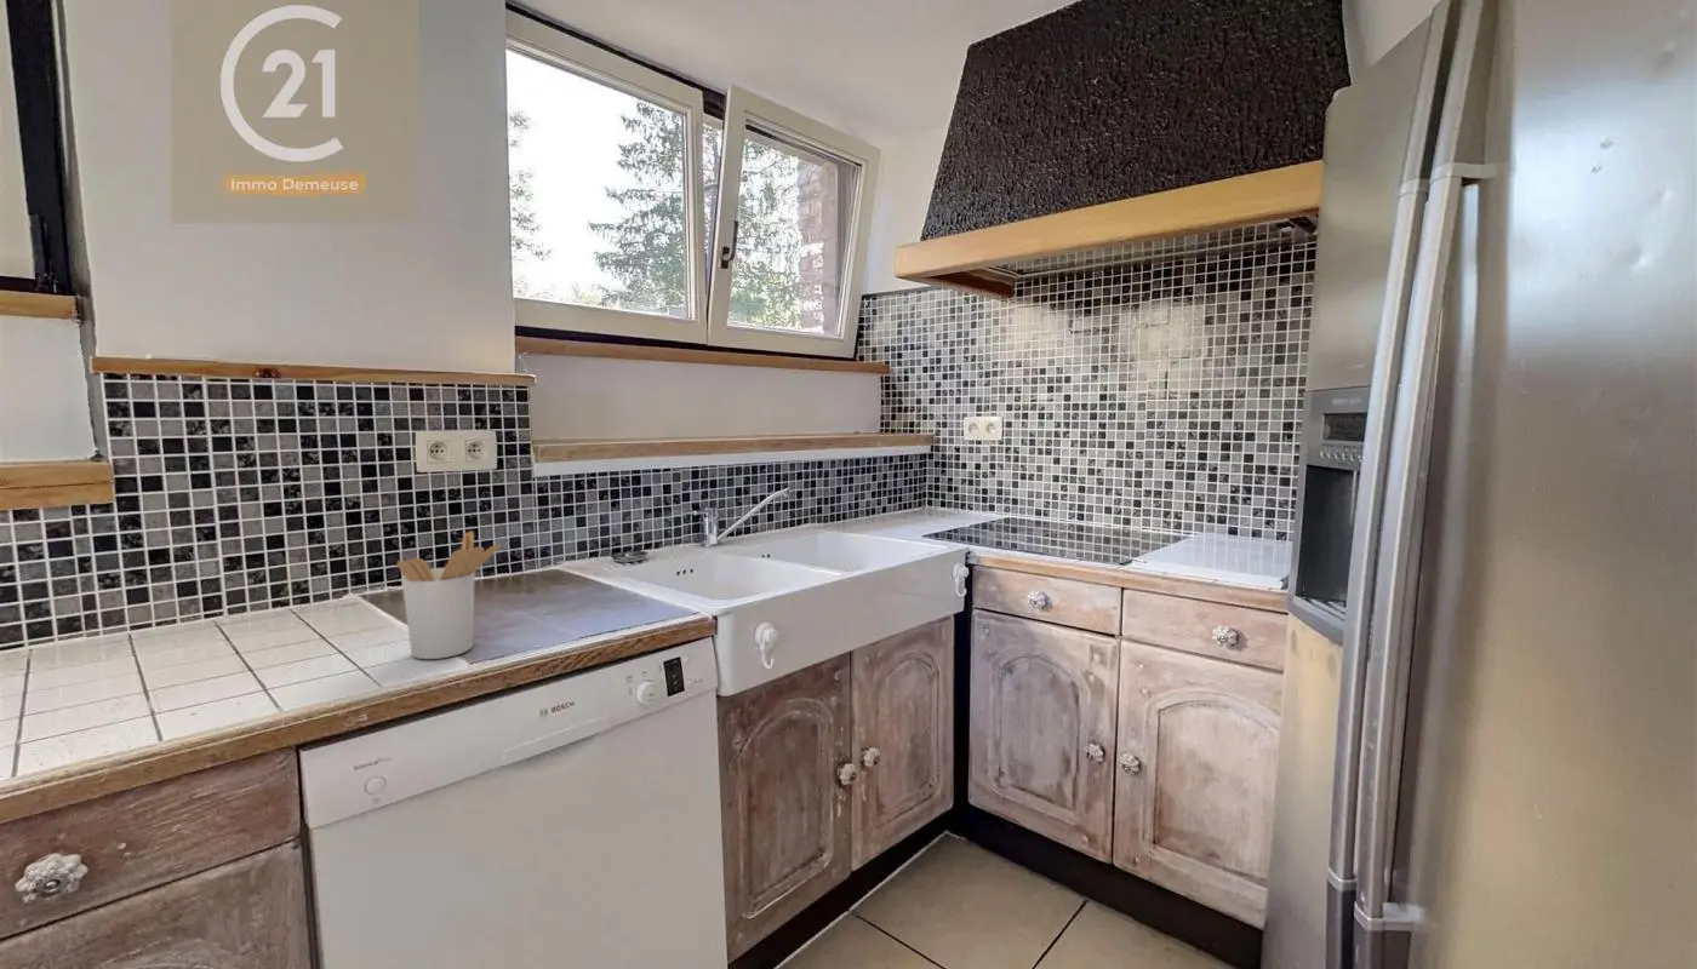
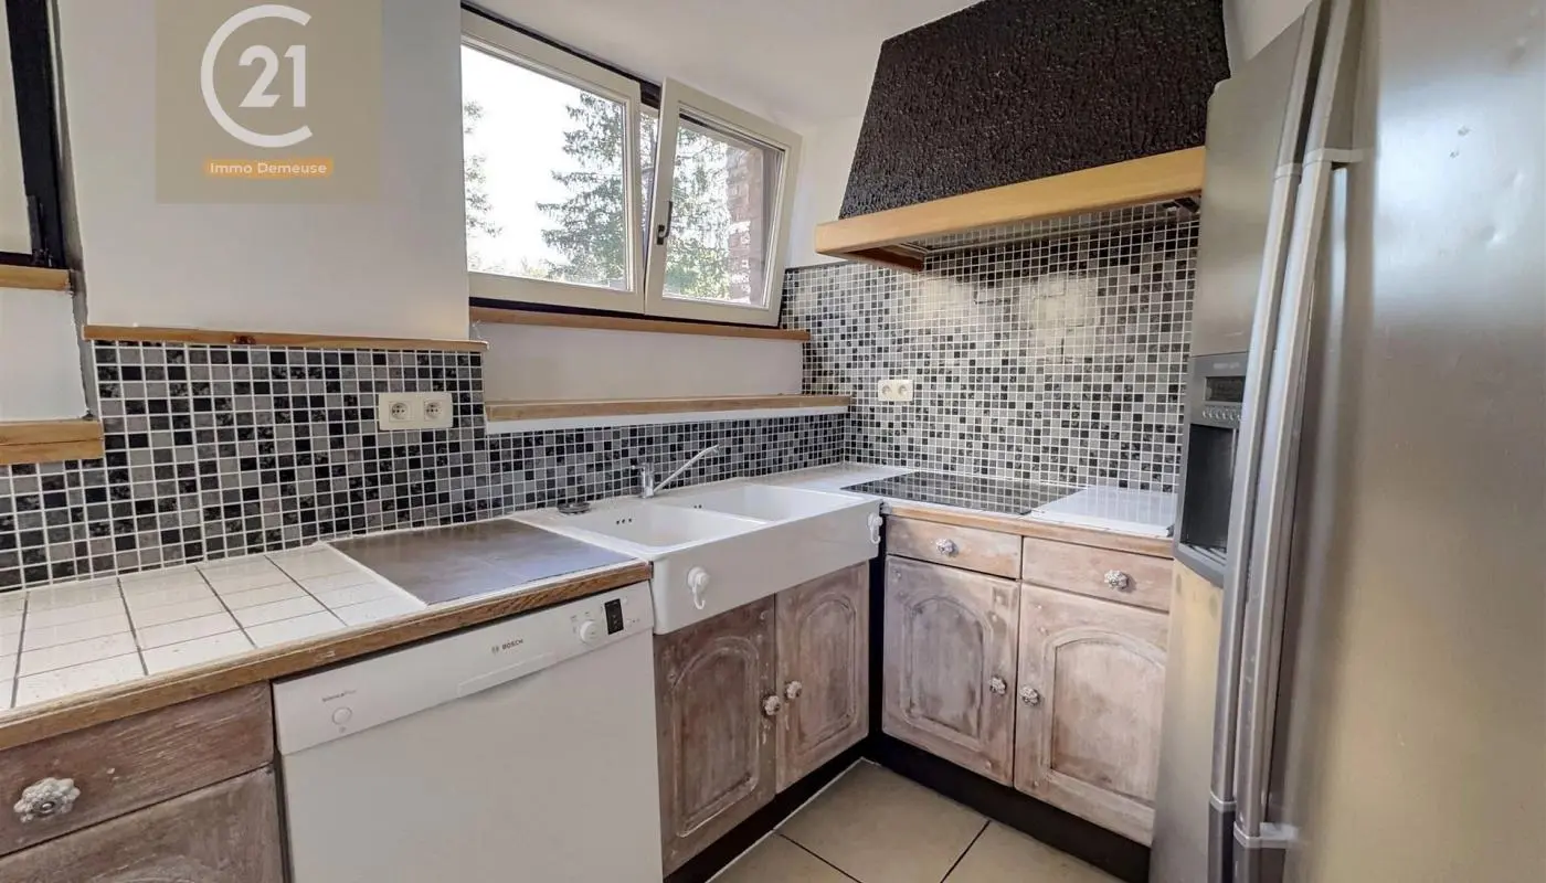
- utensil holder (452, 595)
